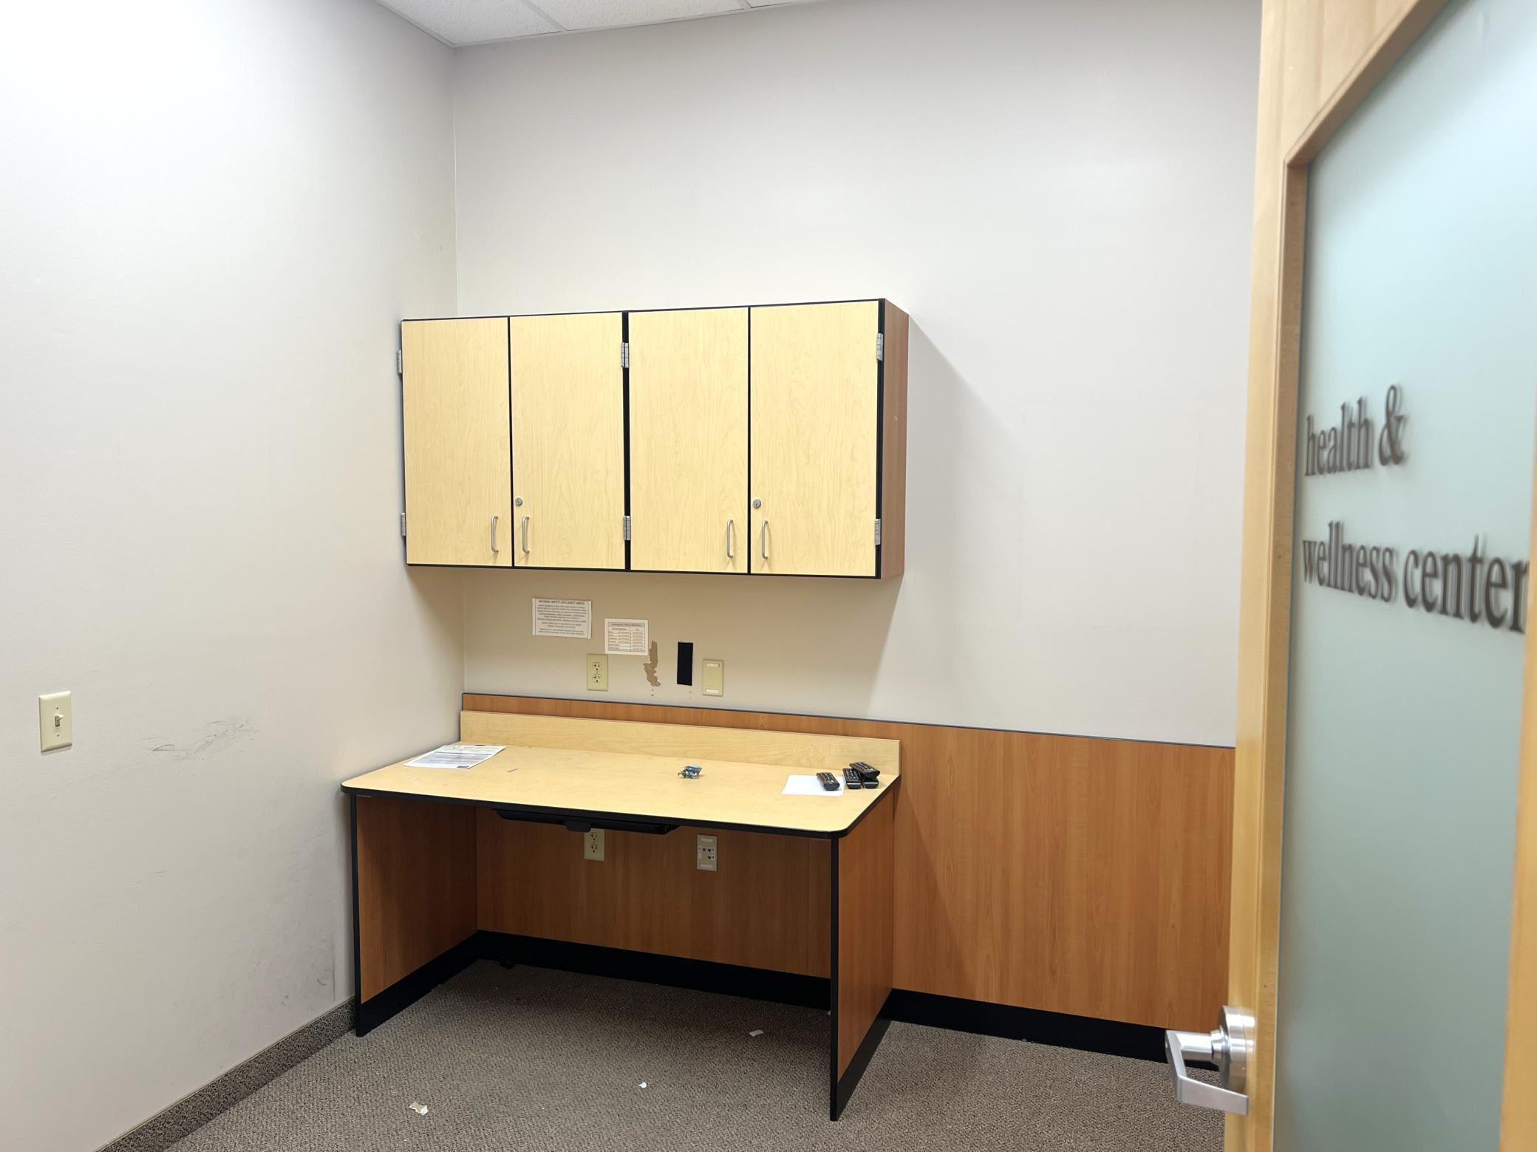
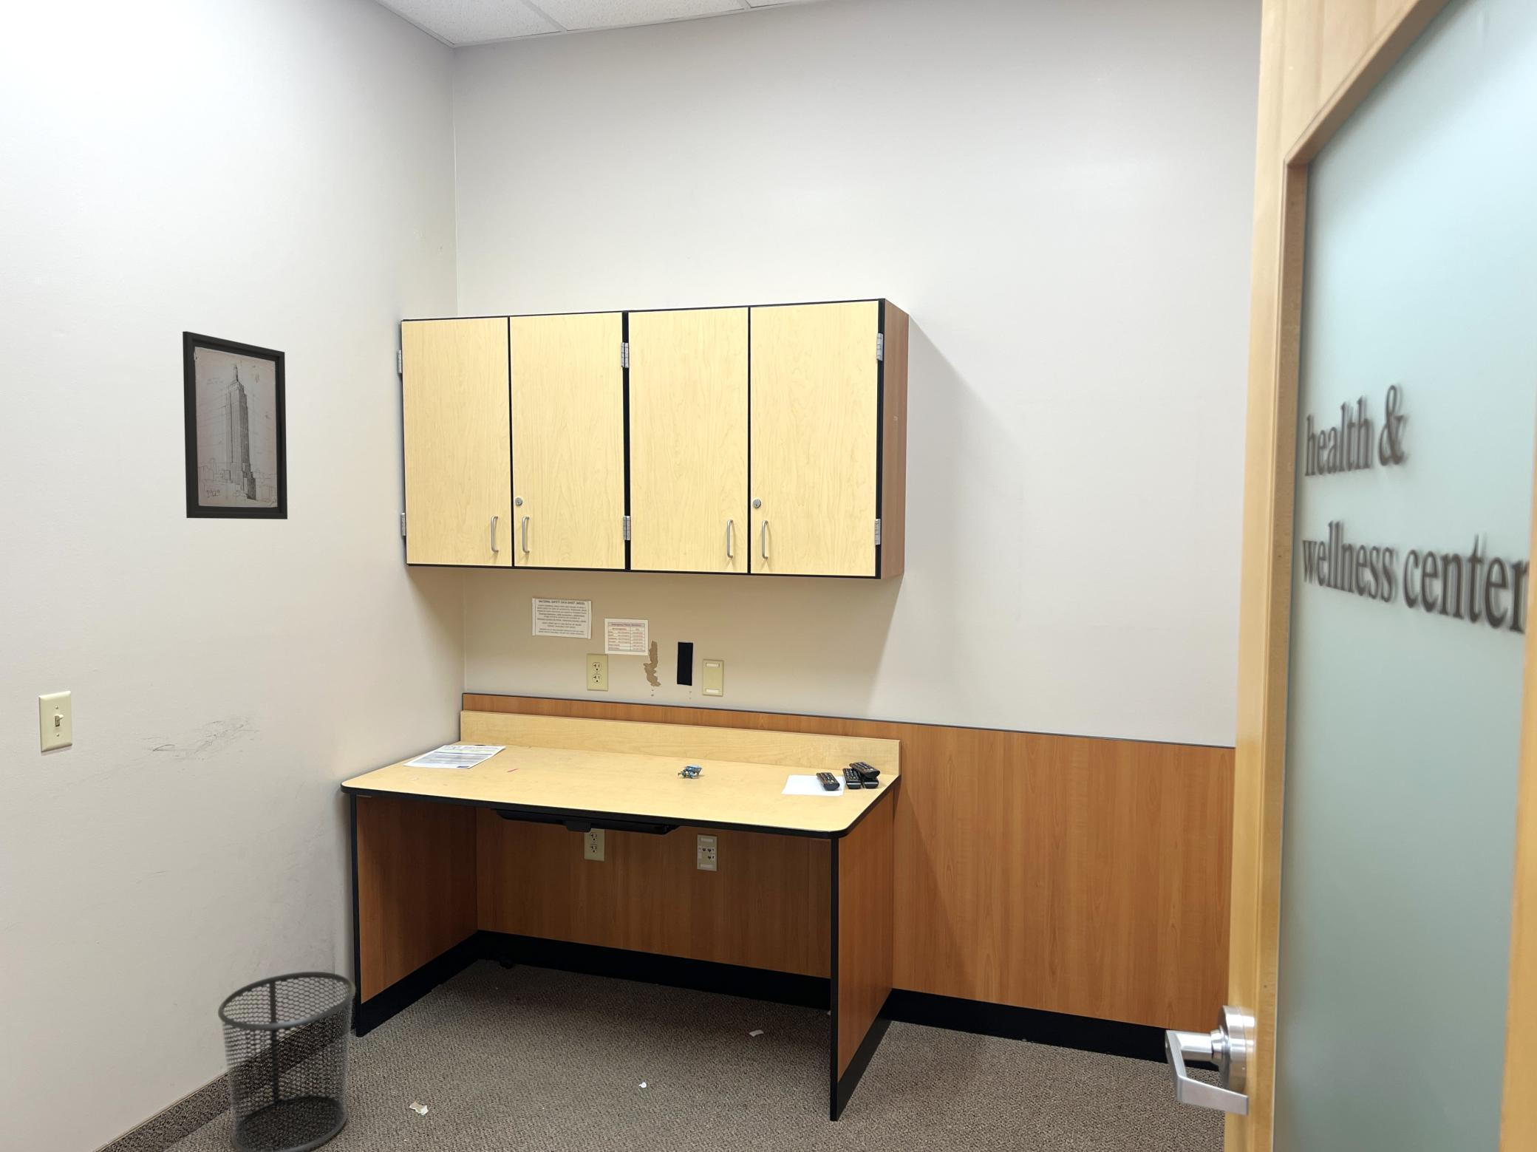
+ waste bin (289, 1062)
+ wall art (238, 431)
